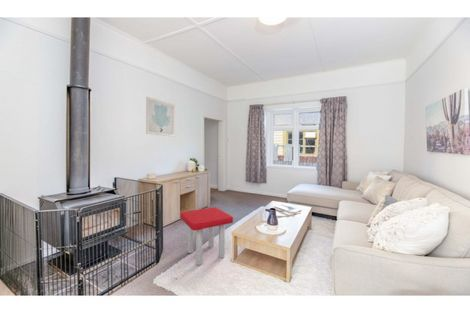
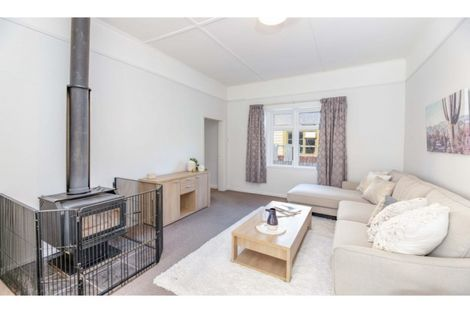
- stool (209, 234)
- wall art (161, 118)
